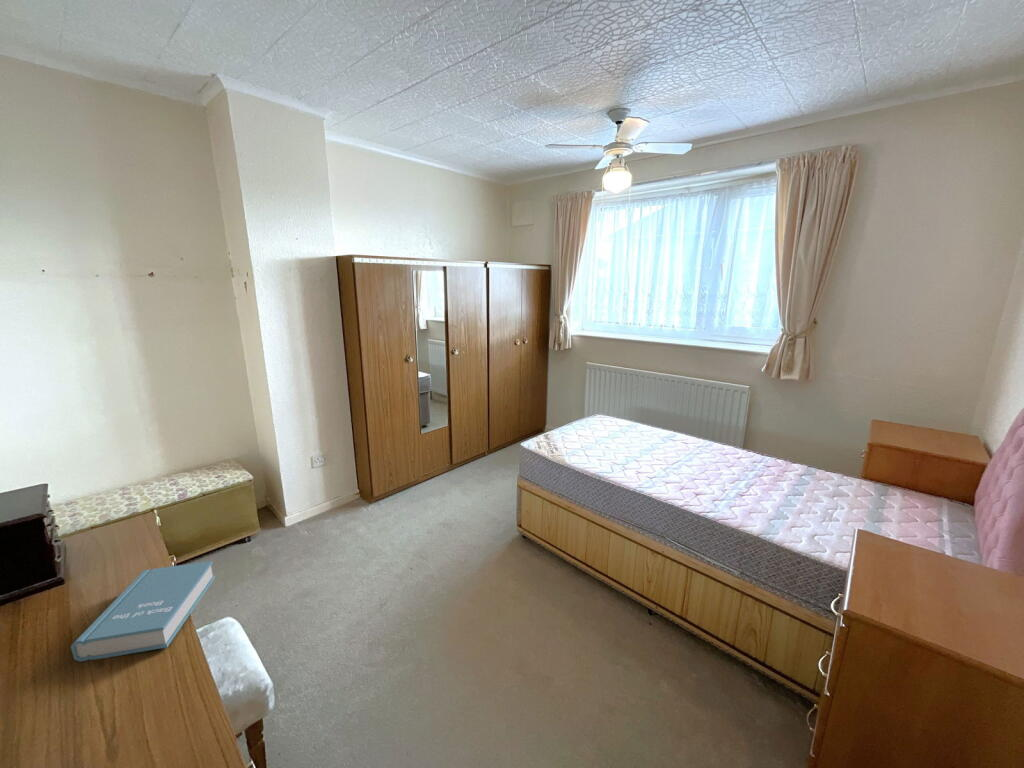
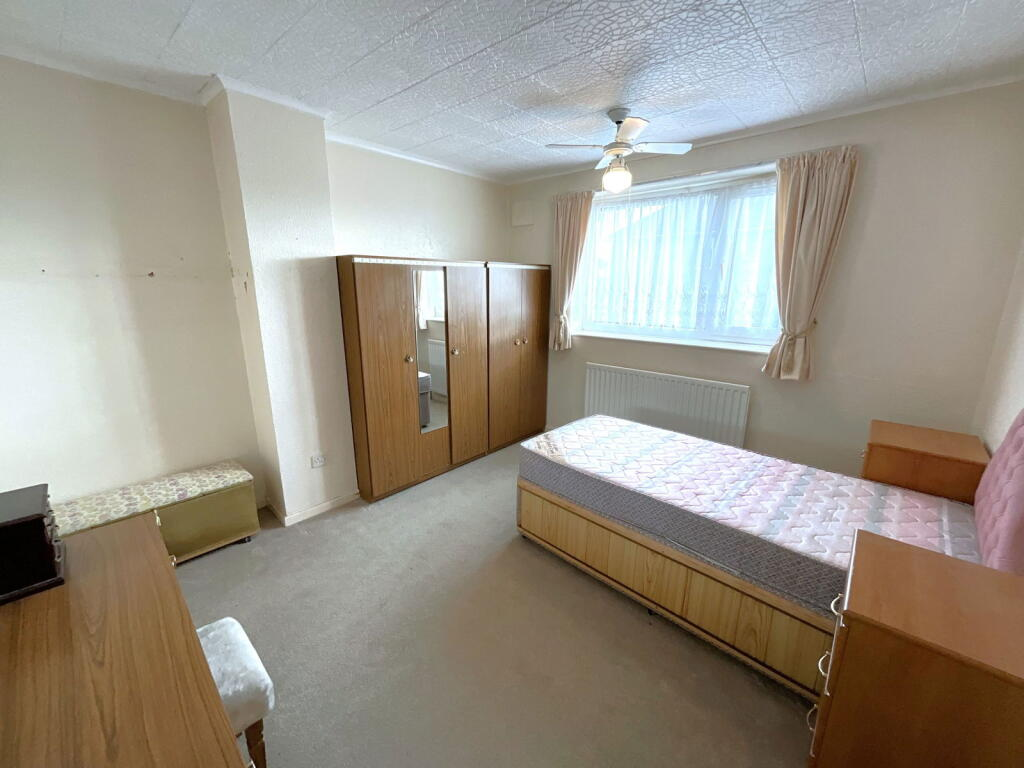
- book (152, 605)
